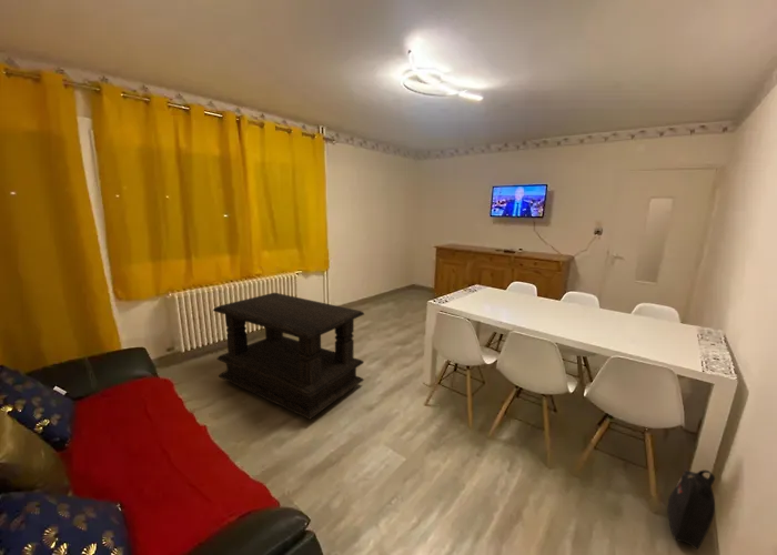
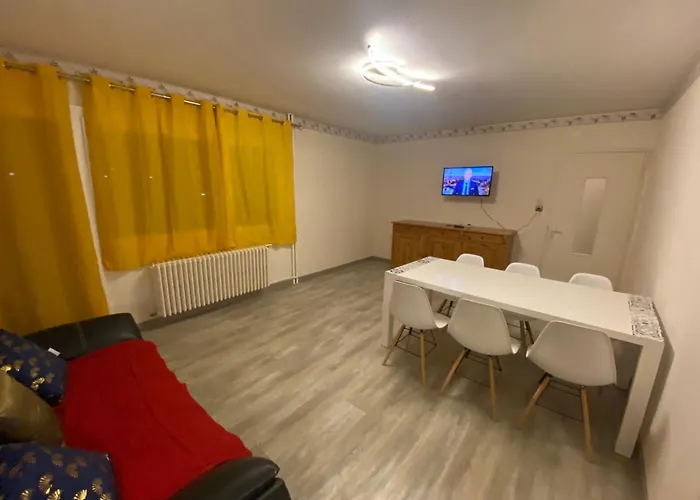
- backpack (692, 501)
- coffee table (290, 346)
